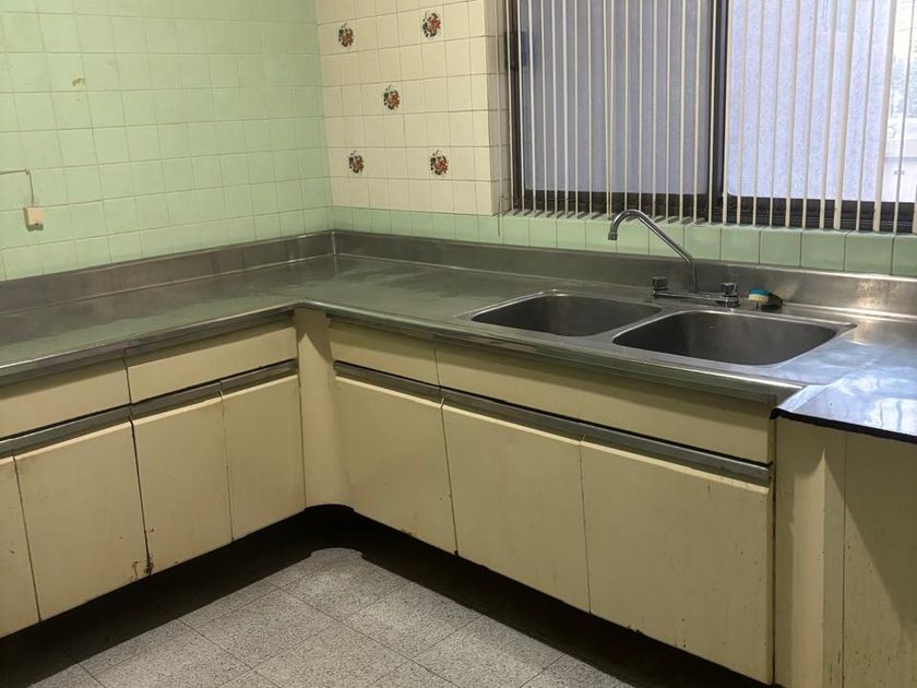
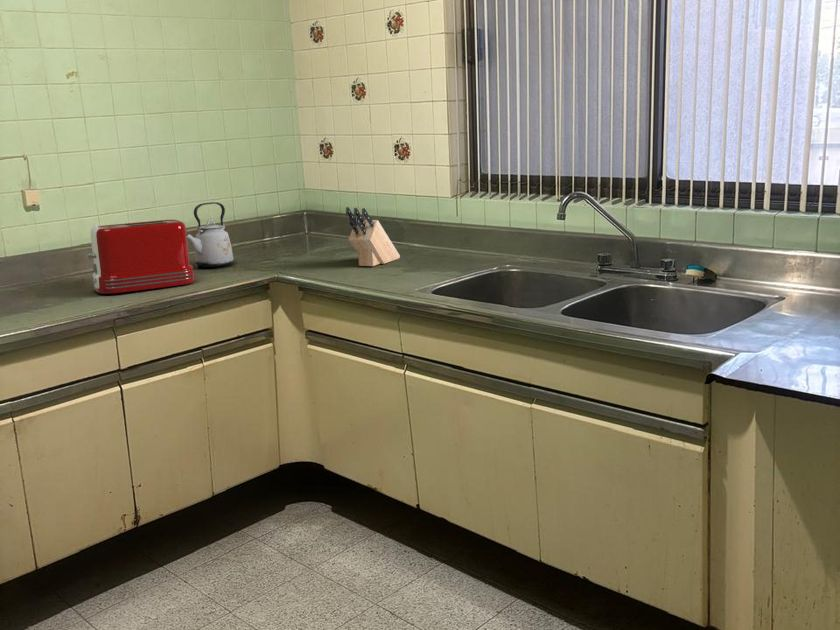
+ knife block (371, 234)
+ kettle (206, 235)
+ toaster (141, 254)
